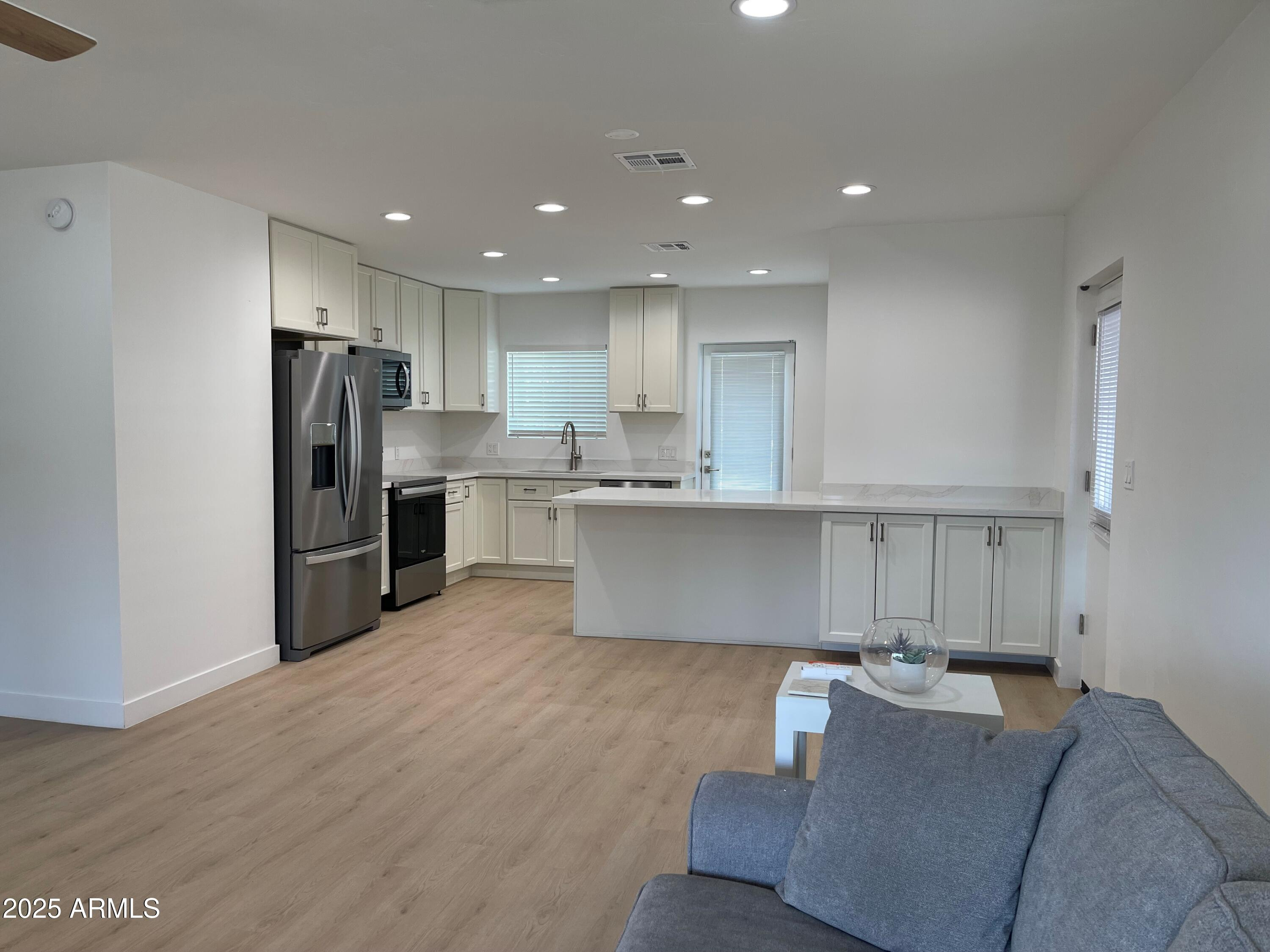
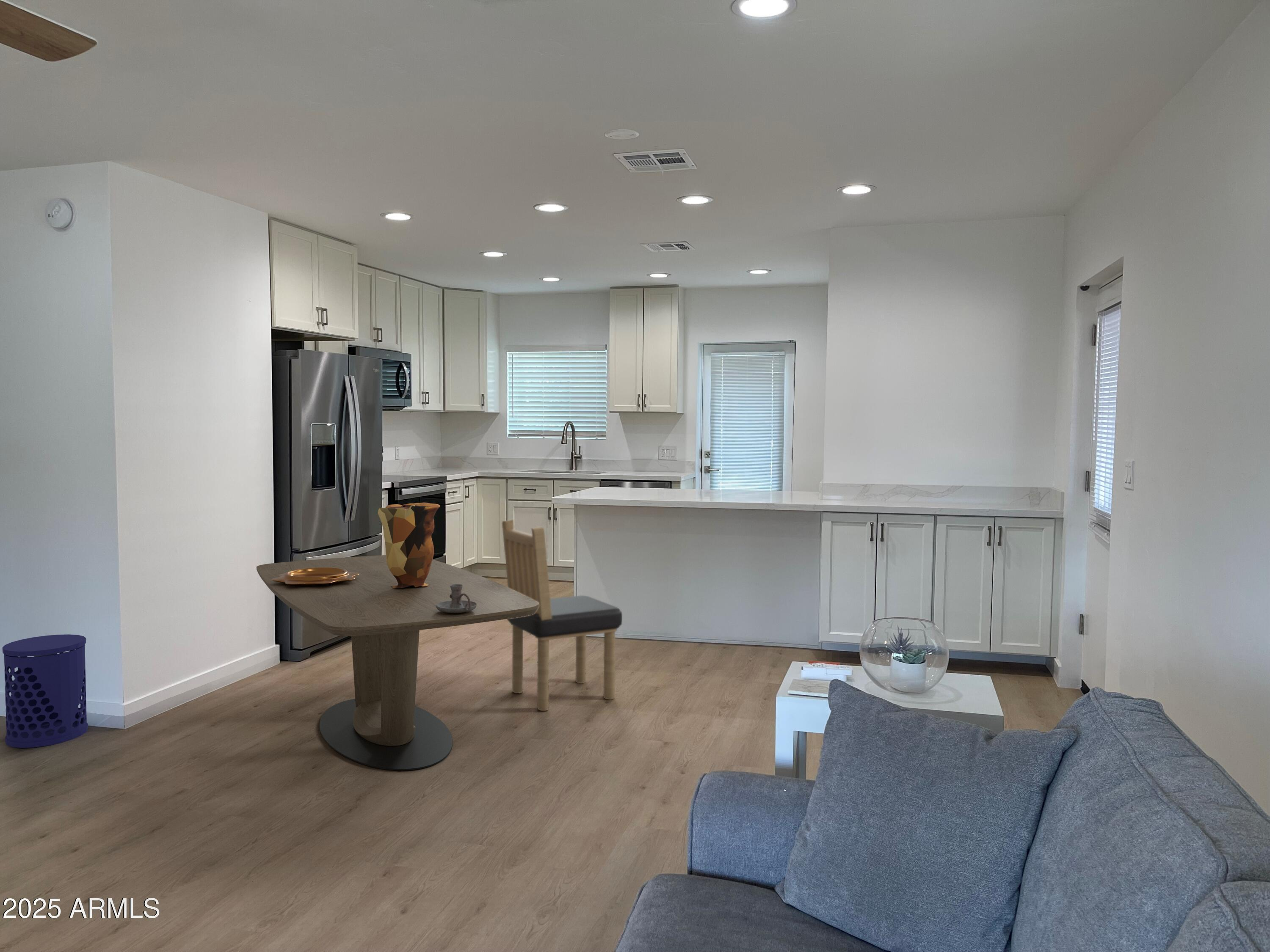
+ dining chair (561, 608)
+ decorative bowl (316, 576)
+ decorative vase (409, 544)
+ waste bin (46, 689)
+ dining table (383, 657)
+ candle holder (458, 598)
